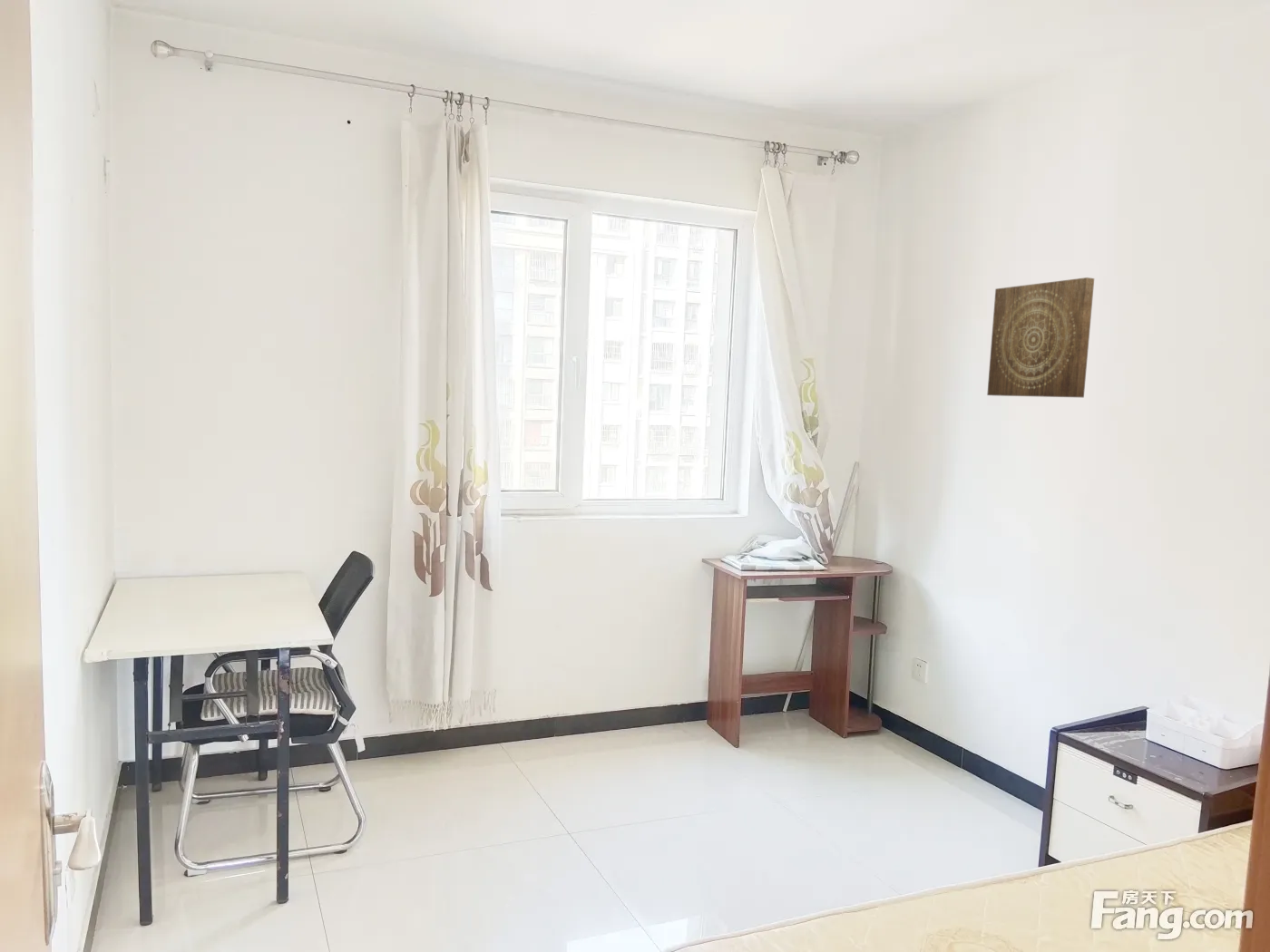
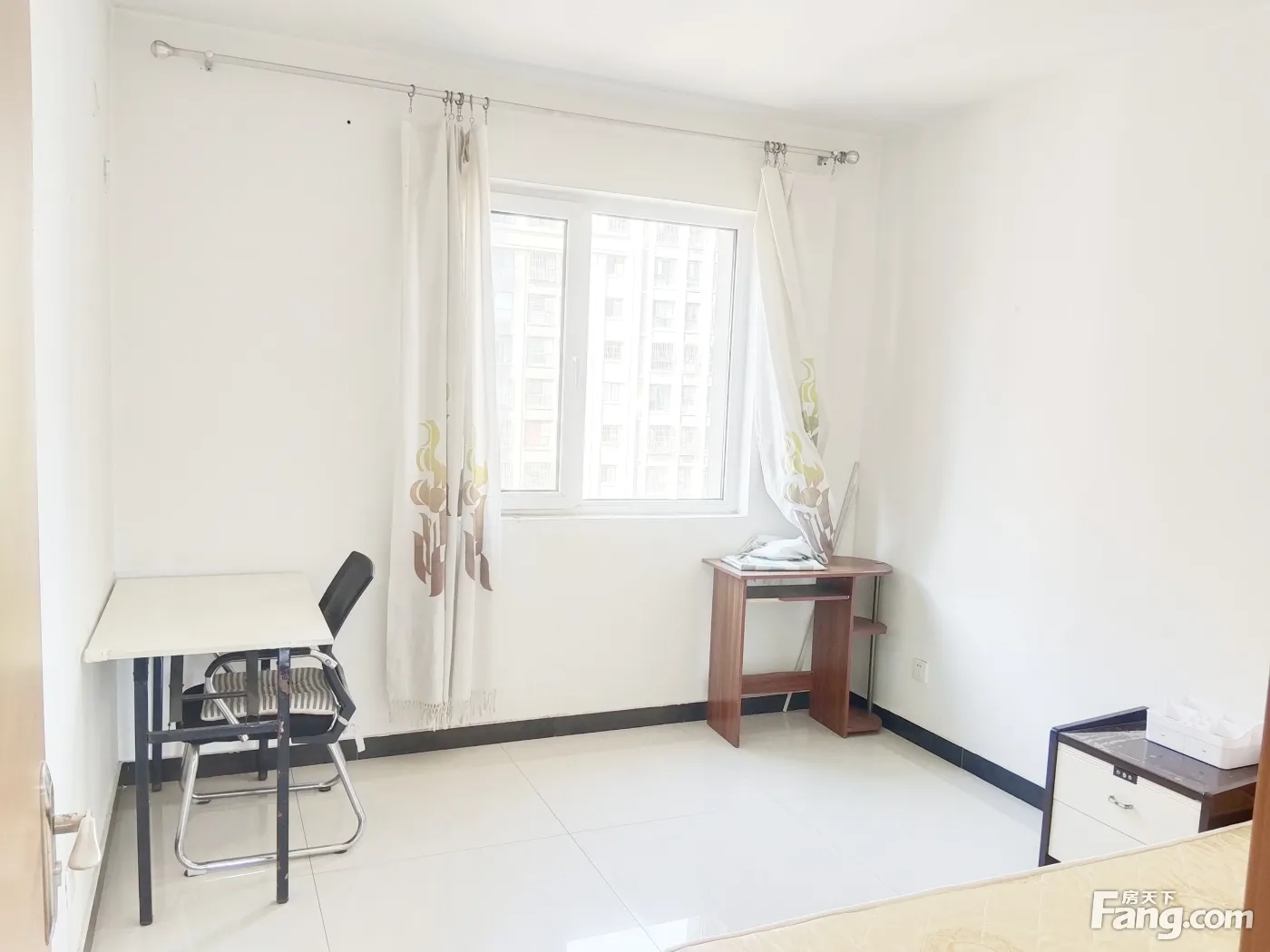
- wall art (1037, 340)
